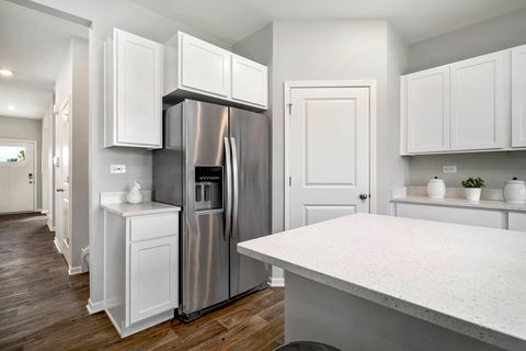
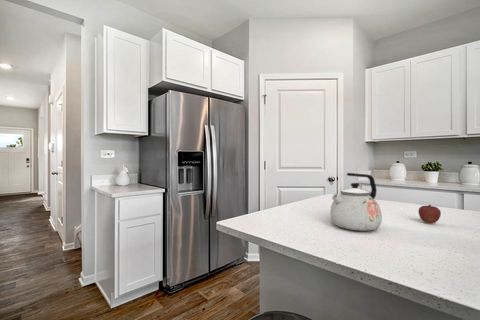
+ fruit (429, 213)
+ kettle (354, 199)
